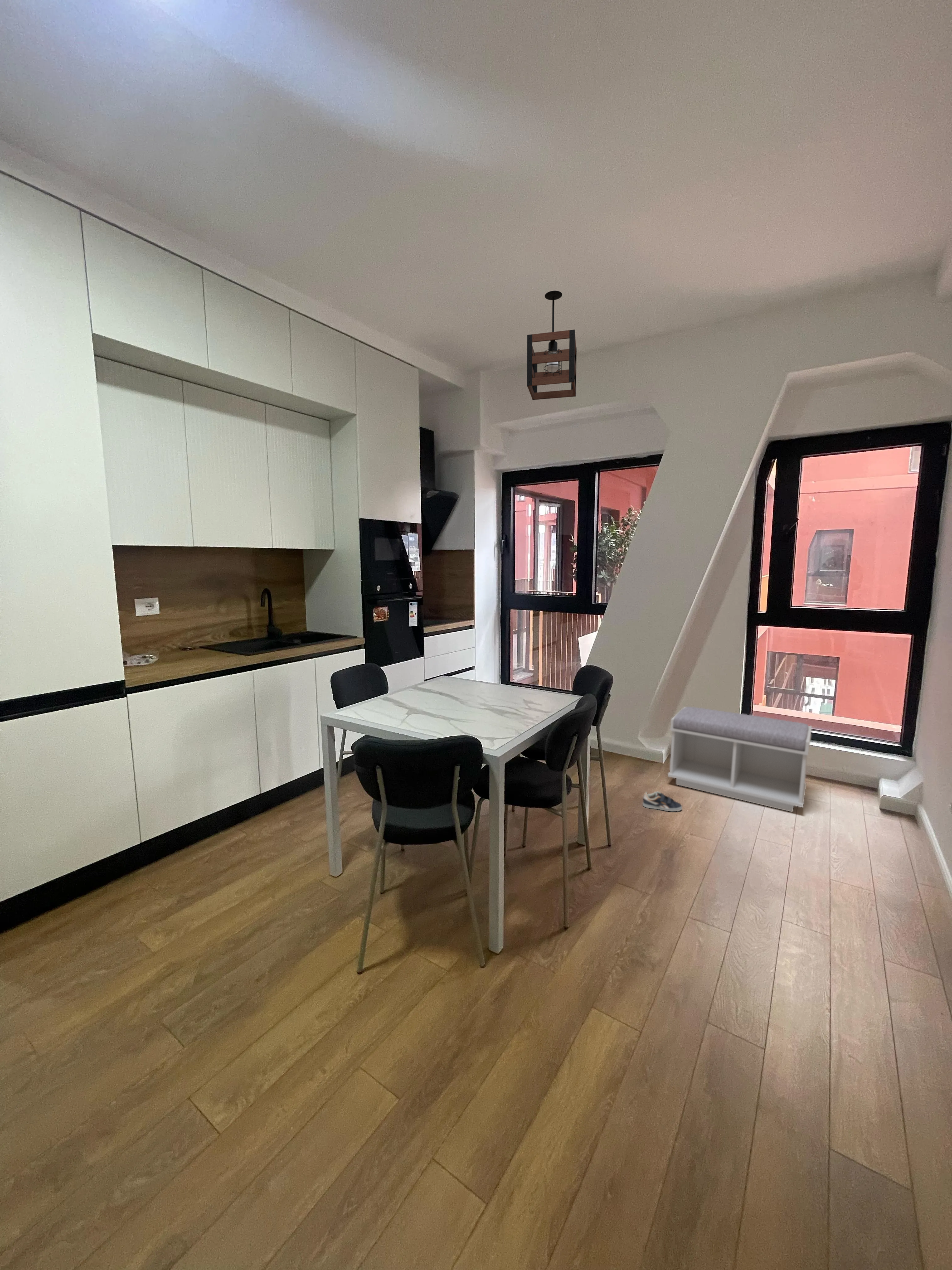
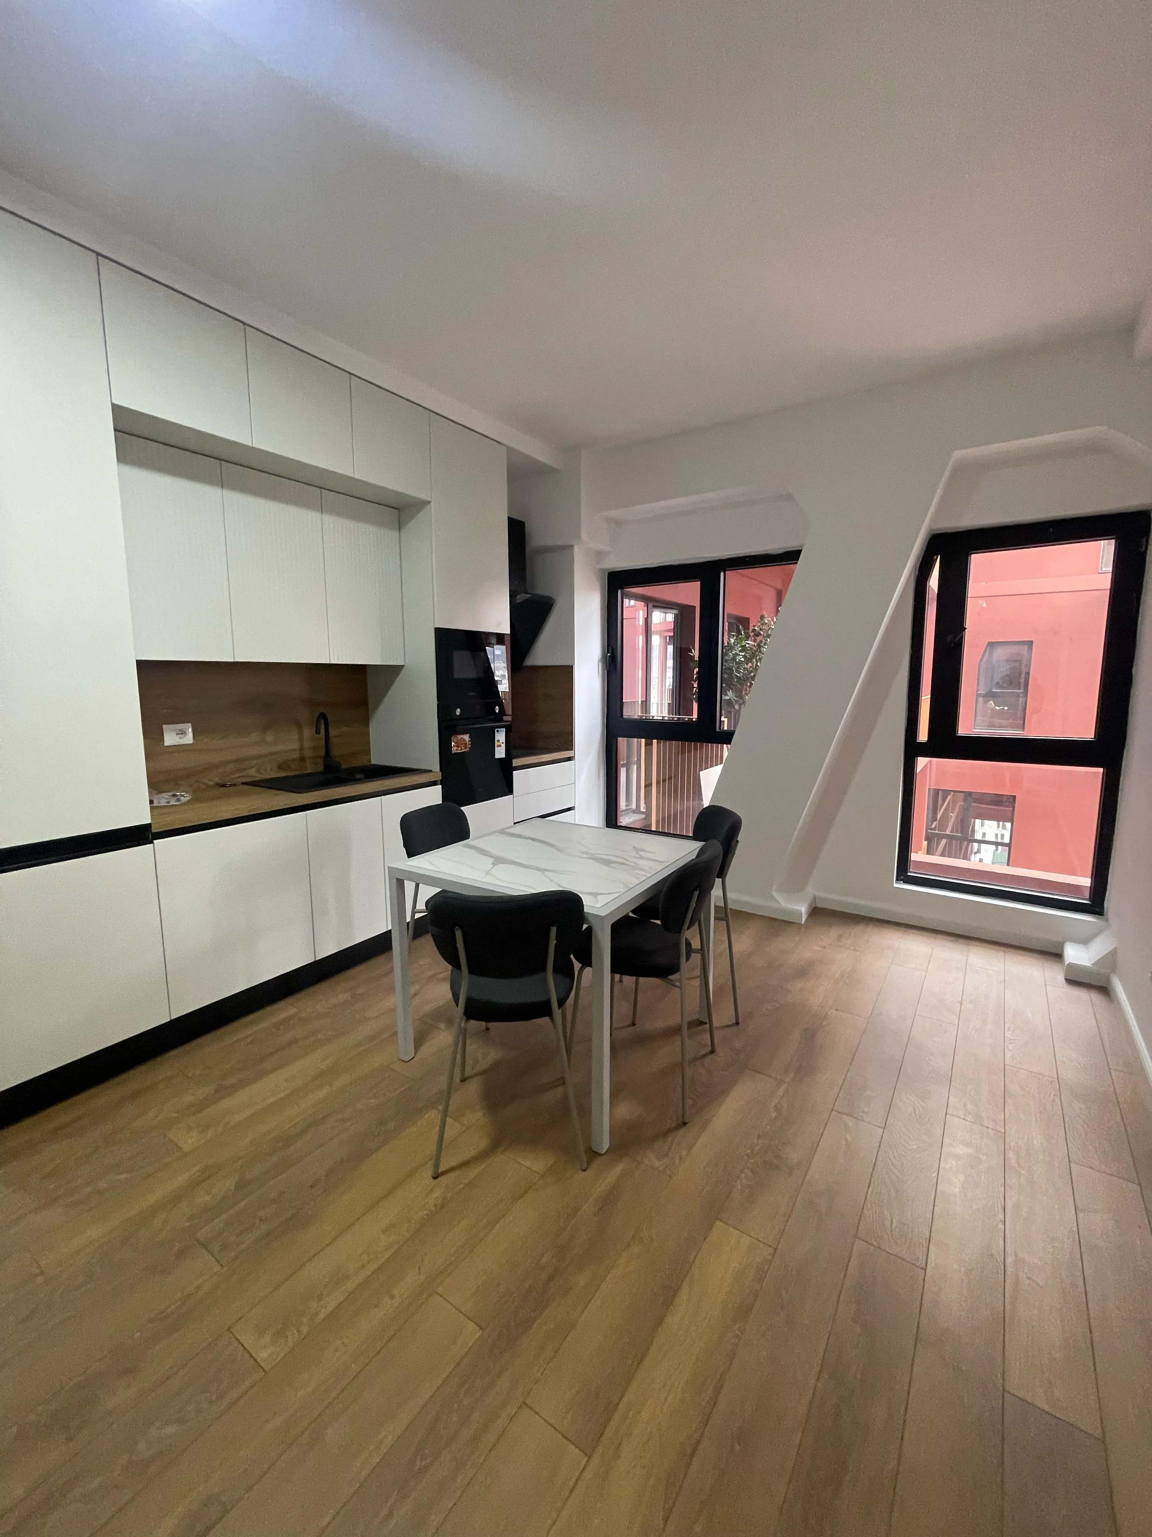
- sneaker (662, 801)
- pendant light (553, 344)
- bench (737, 754)
